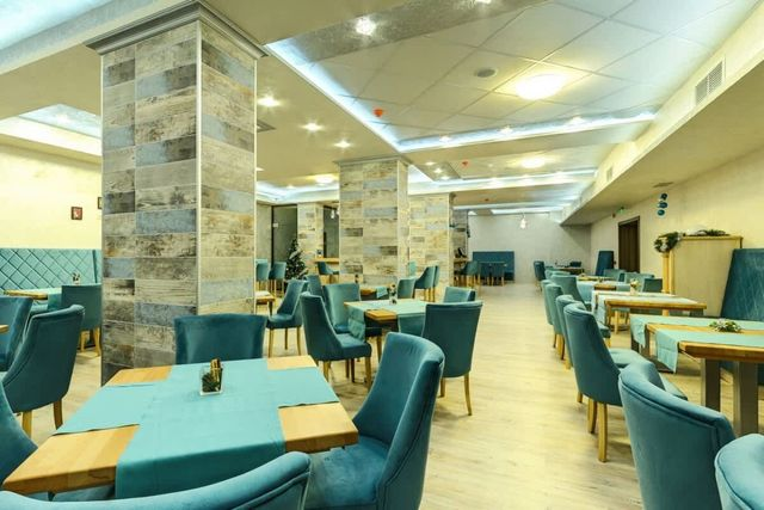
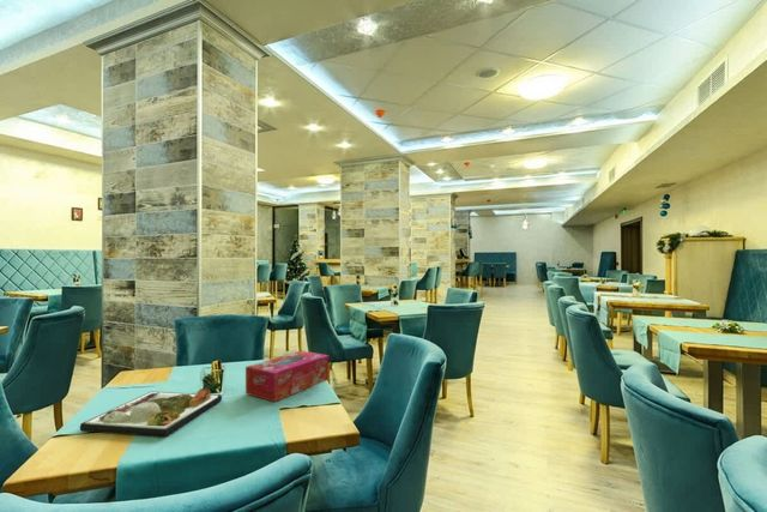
+ dinner plate (157, 406)
+ tissue box (289, 373)
